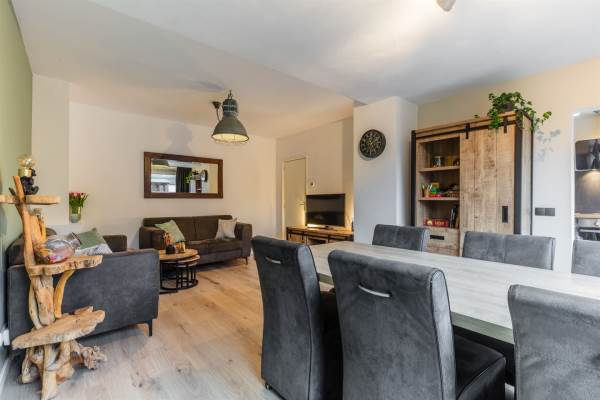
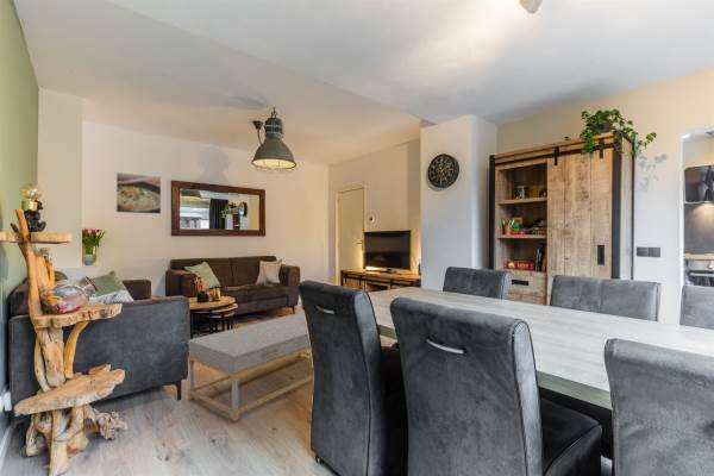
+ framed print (139, 194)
+ coffee table (274, 356)
